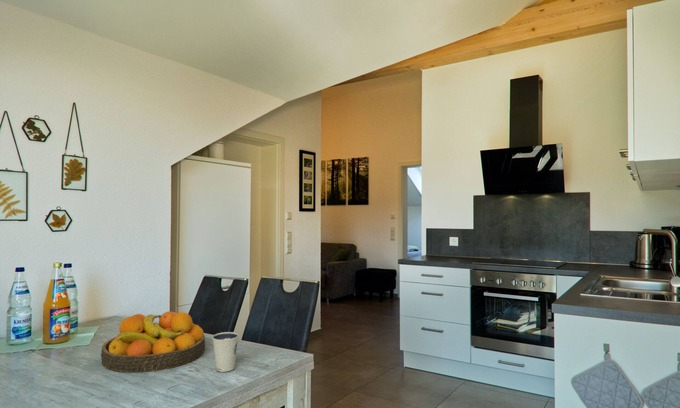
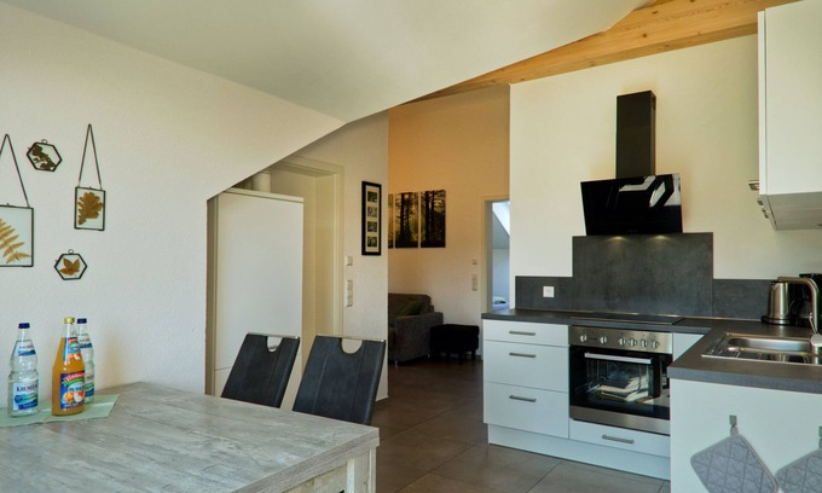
- fruit bowl (155, 333)
- dixie cup (225, 352)
